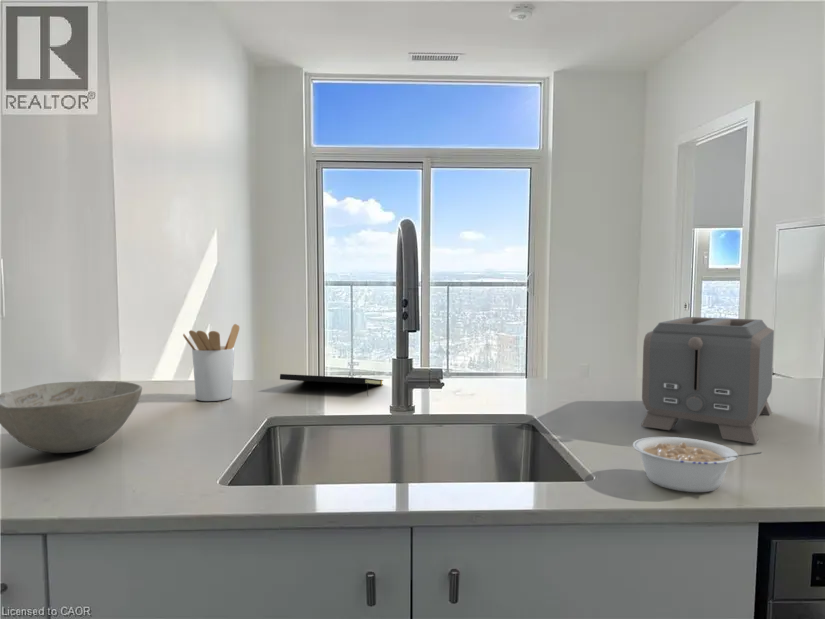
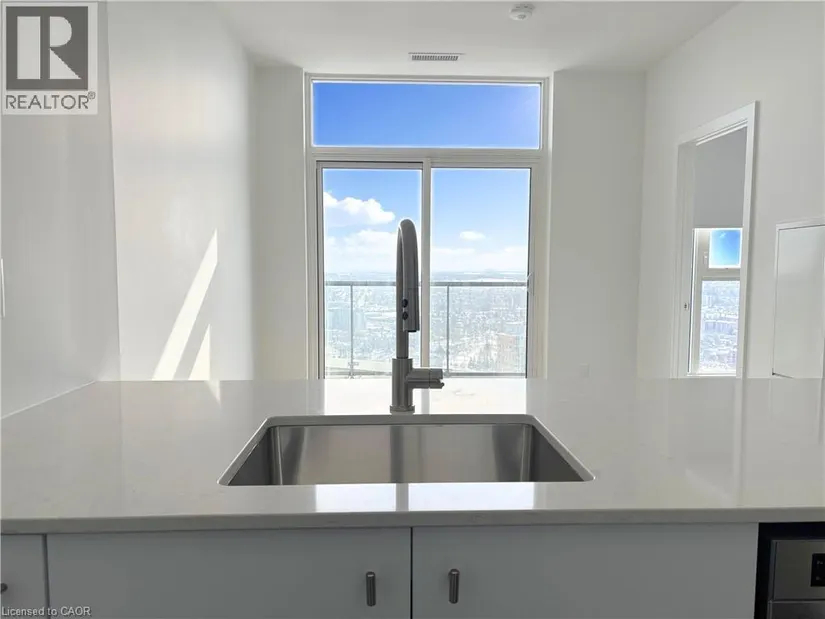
- bowl (70, 420)
- notepad (333, 379)
- utensil holder (211, 362)
- toaster (710, 371)
- legume (687, 461)
